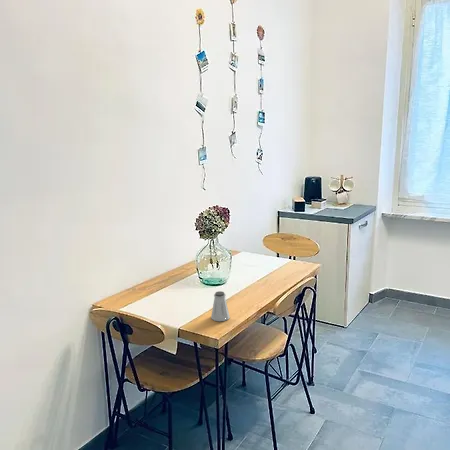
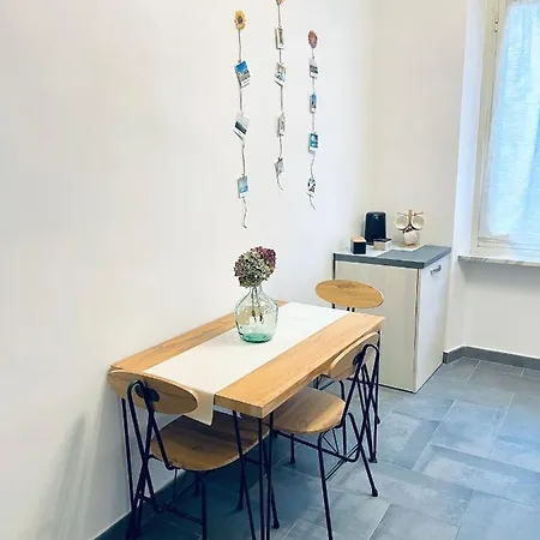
- saltshaker (220, 305)
